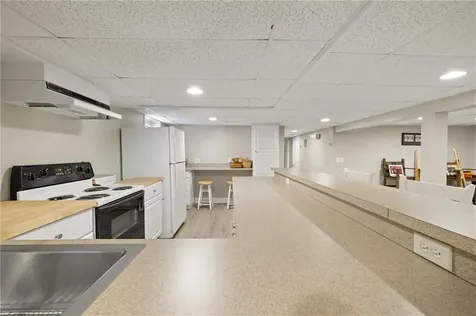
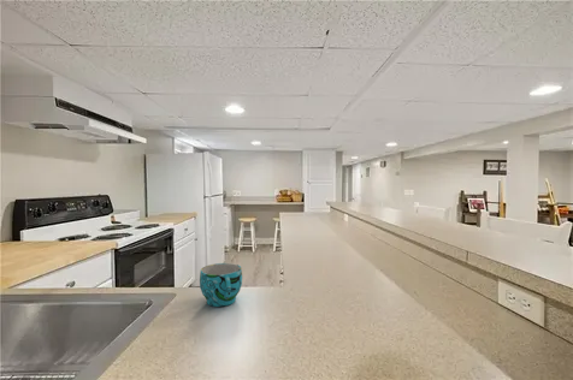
+ cup (223, 285)
